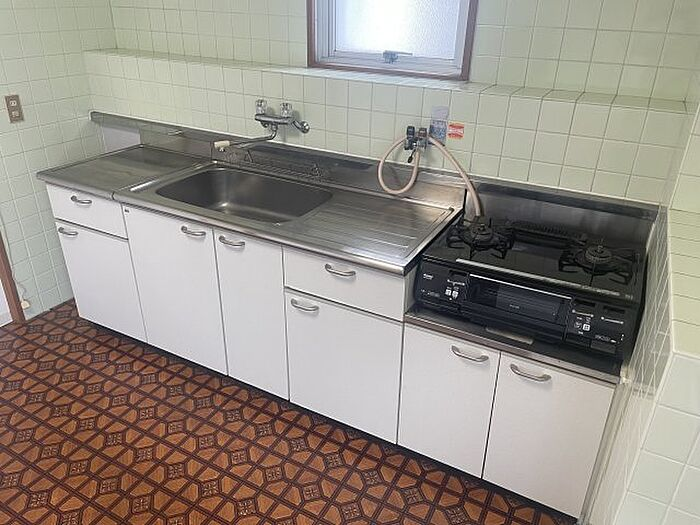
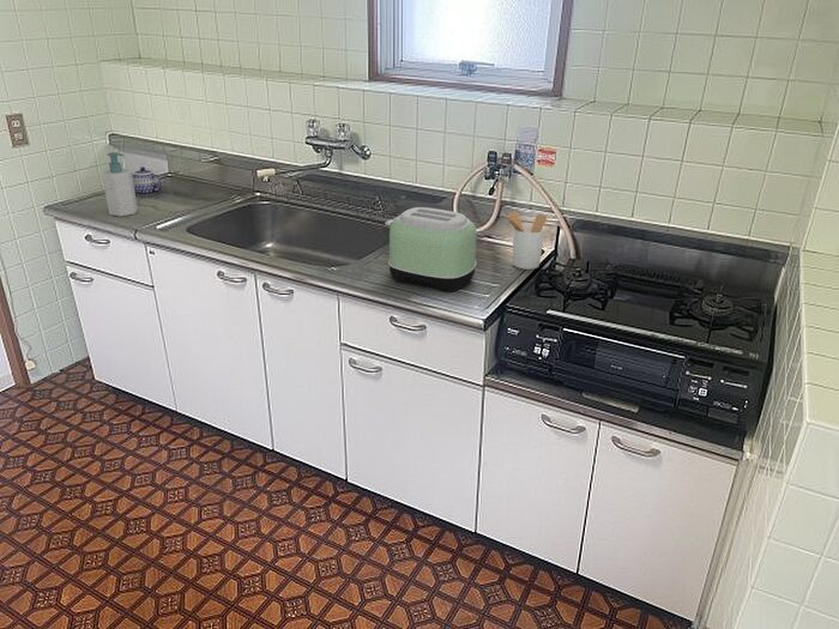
+ utensil holder (521, 238)
+ teapot (144, 180)
+ toaster (429, 247)
+ soap bottle (117, 183)
